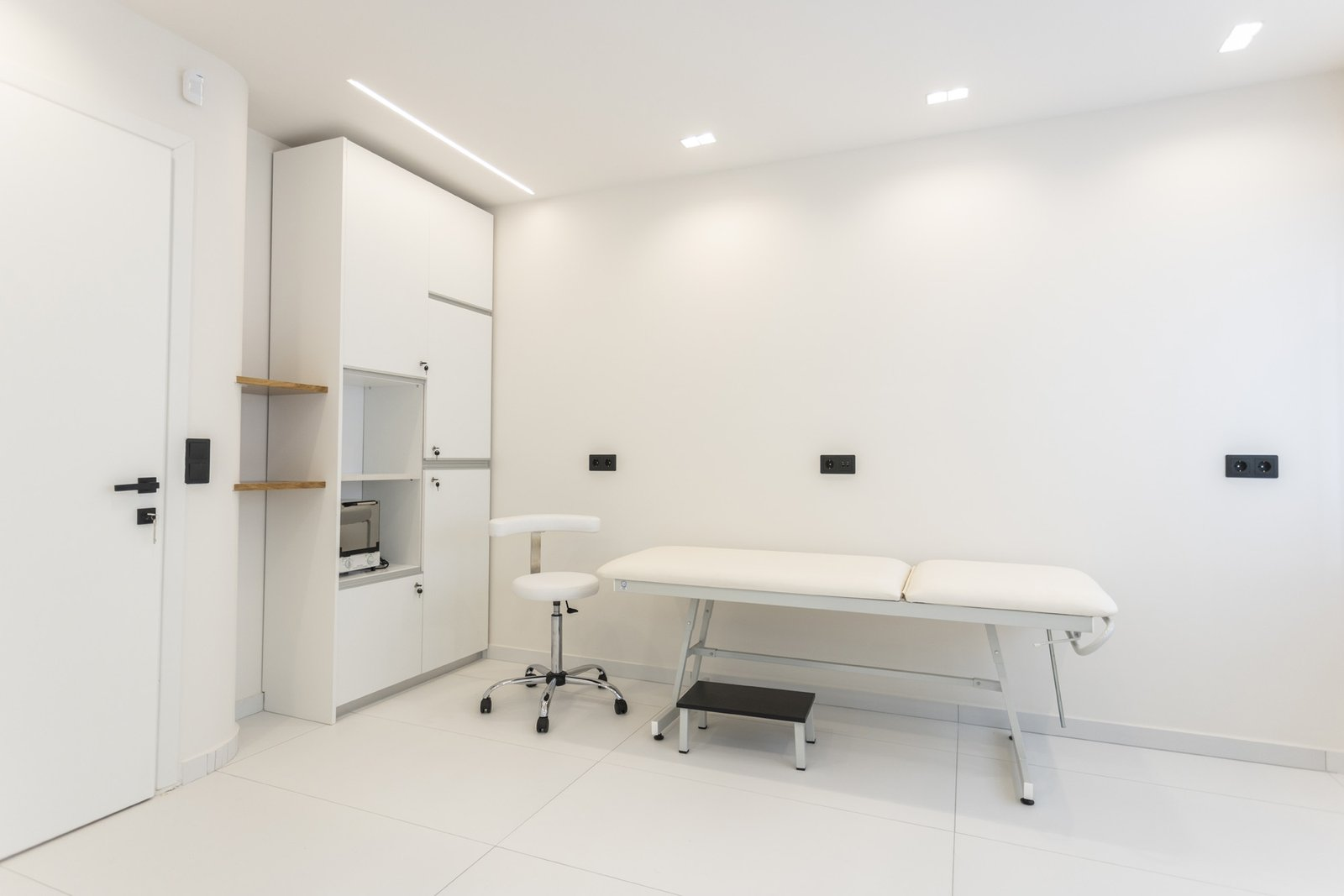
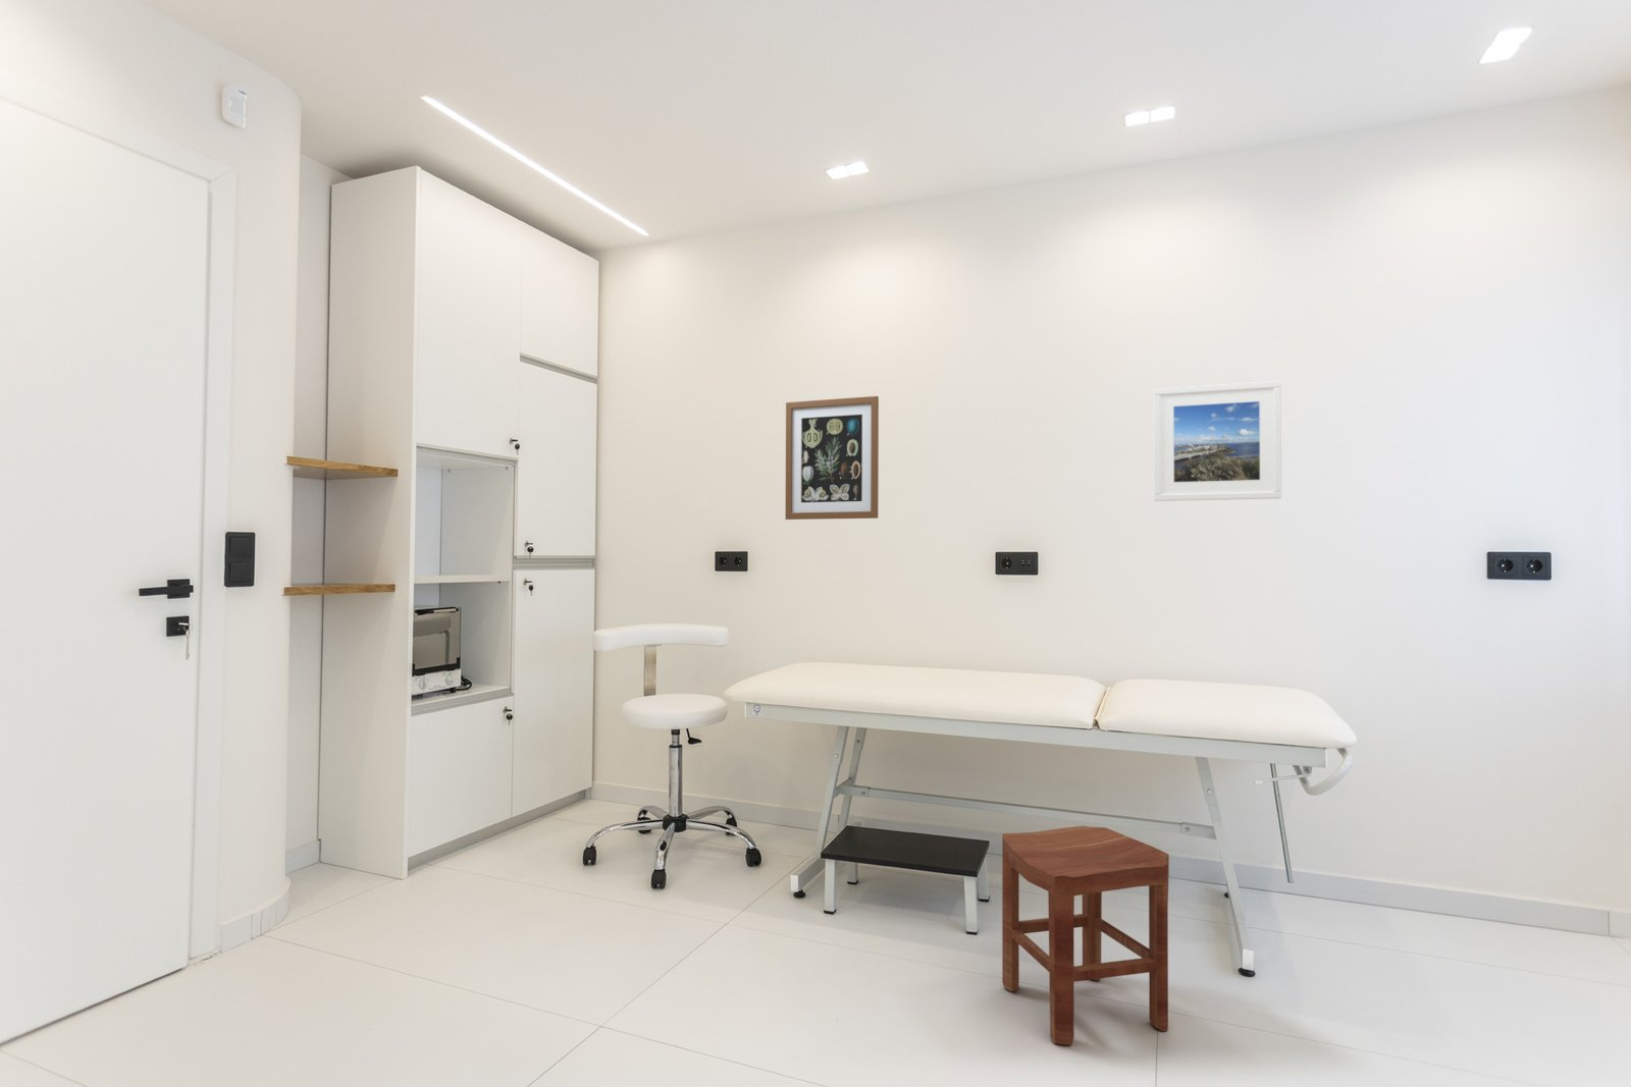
+ stool (1080, 924)
+ wall art (831, 459)
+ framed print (1215, 442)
